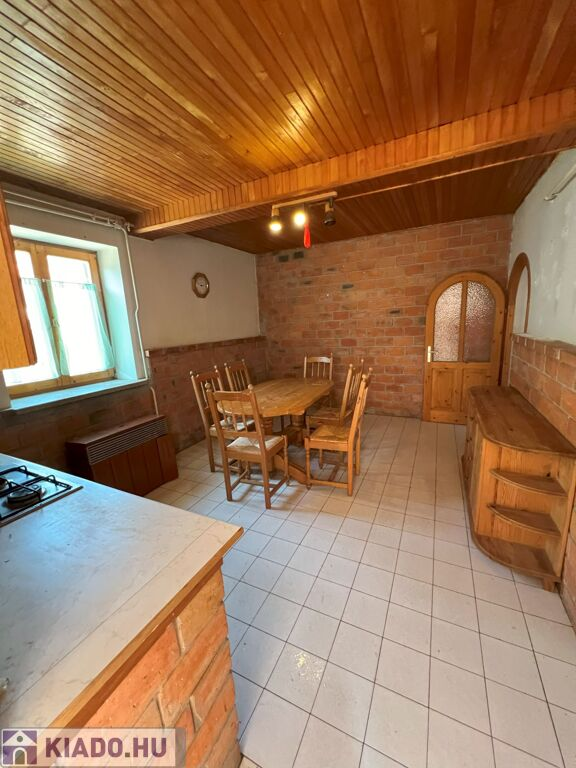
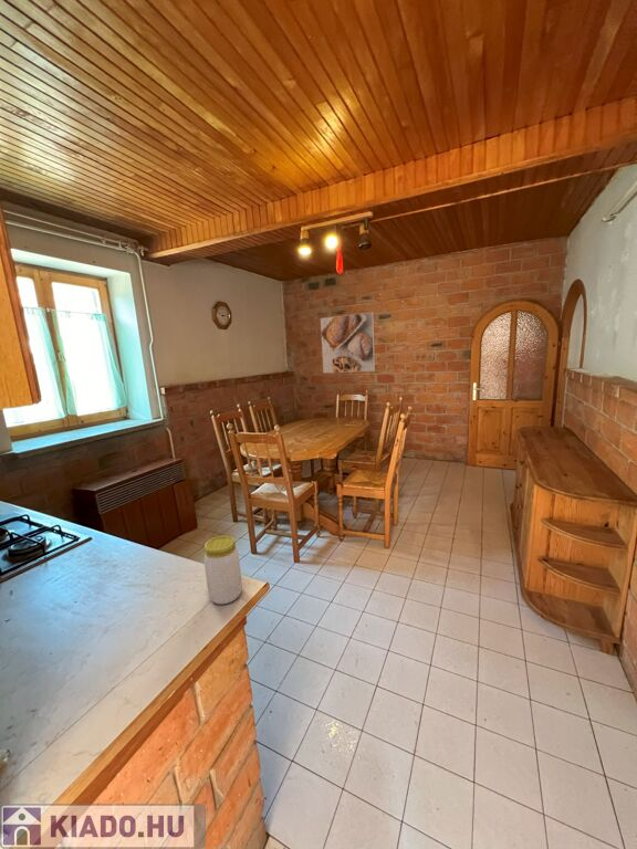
+ jar (222, 568)
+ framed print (346, 344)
